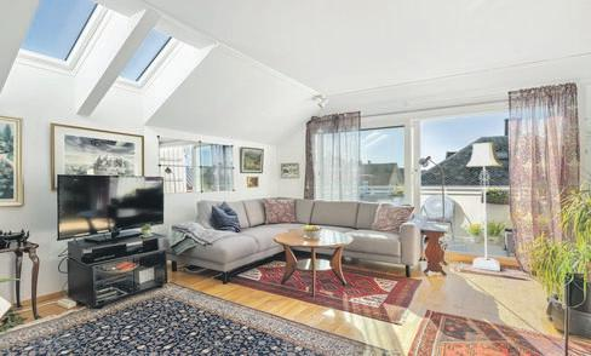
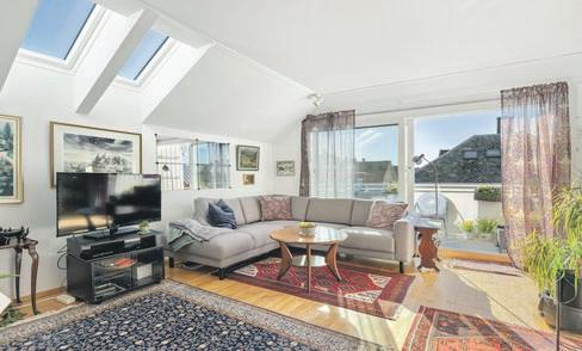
- floor lamp (484, 205)
